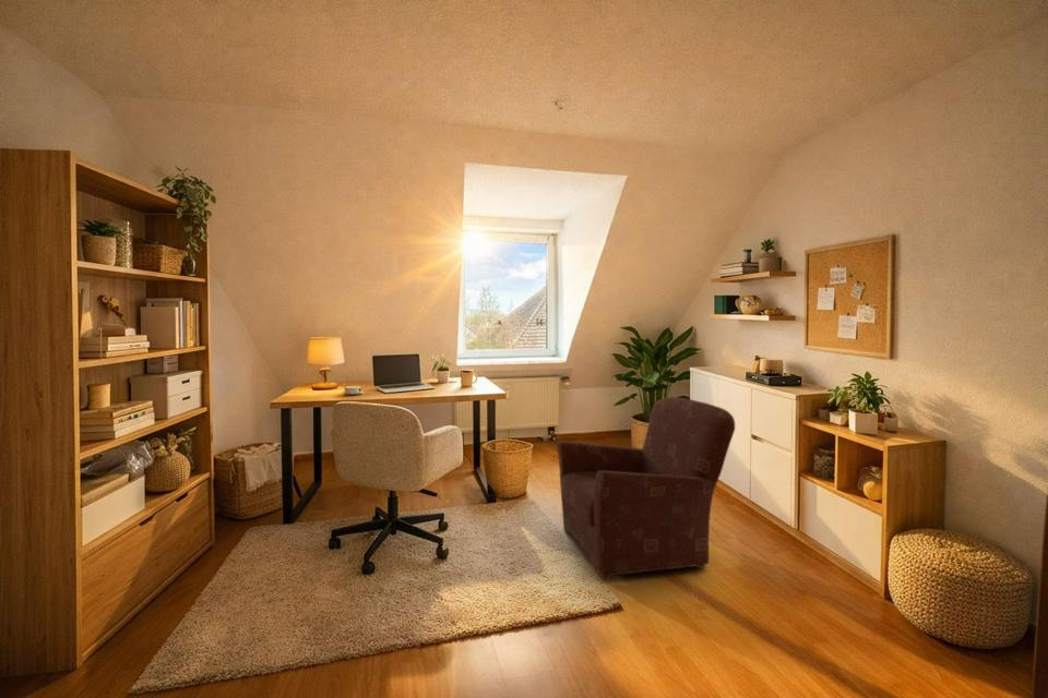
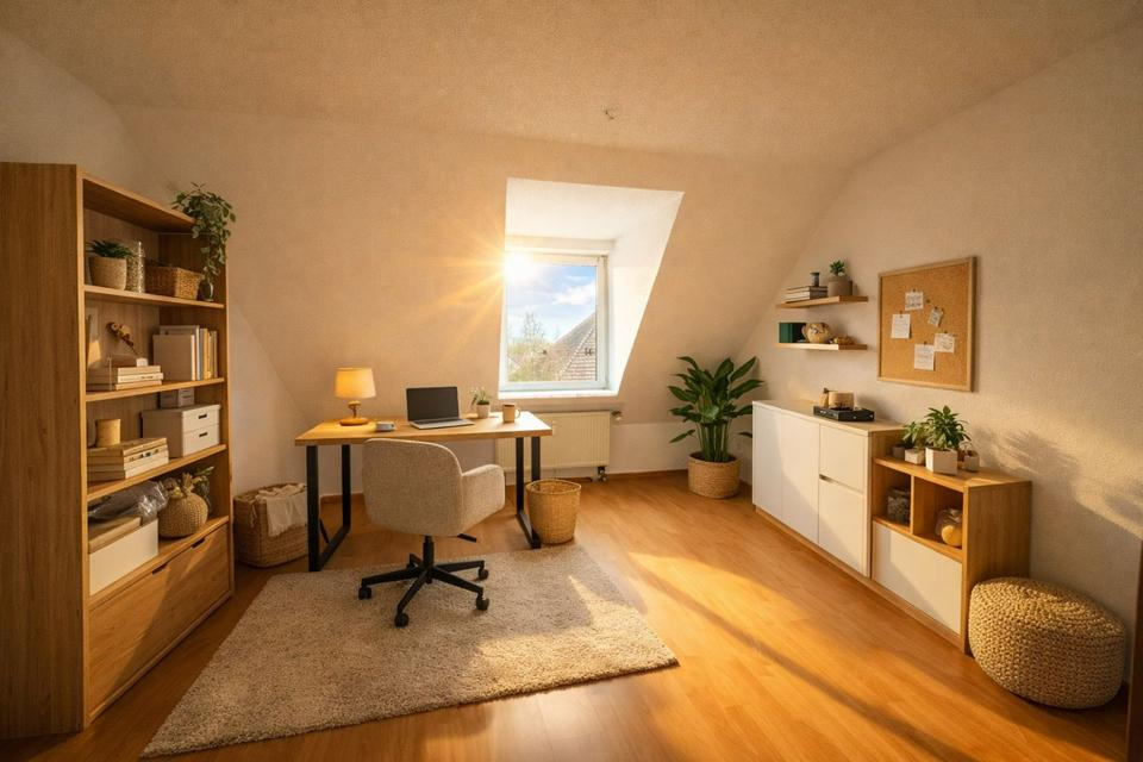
- armchair (640, 474)
